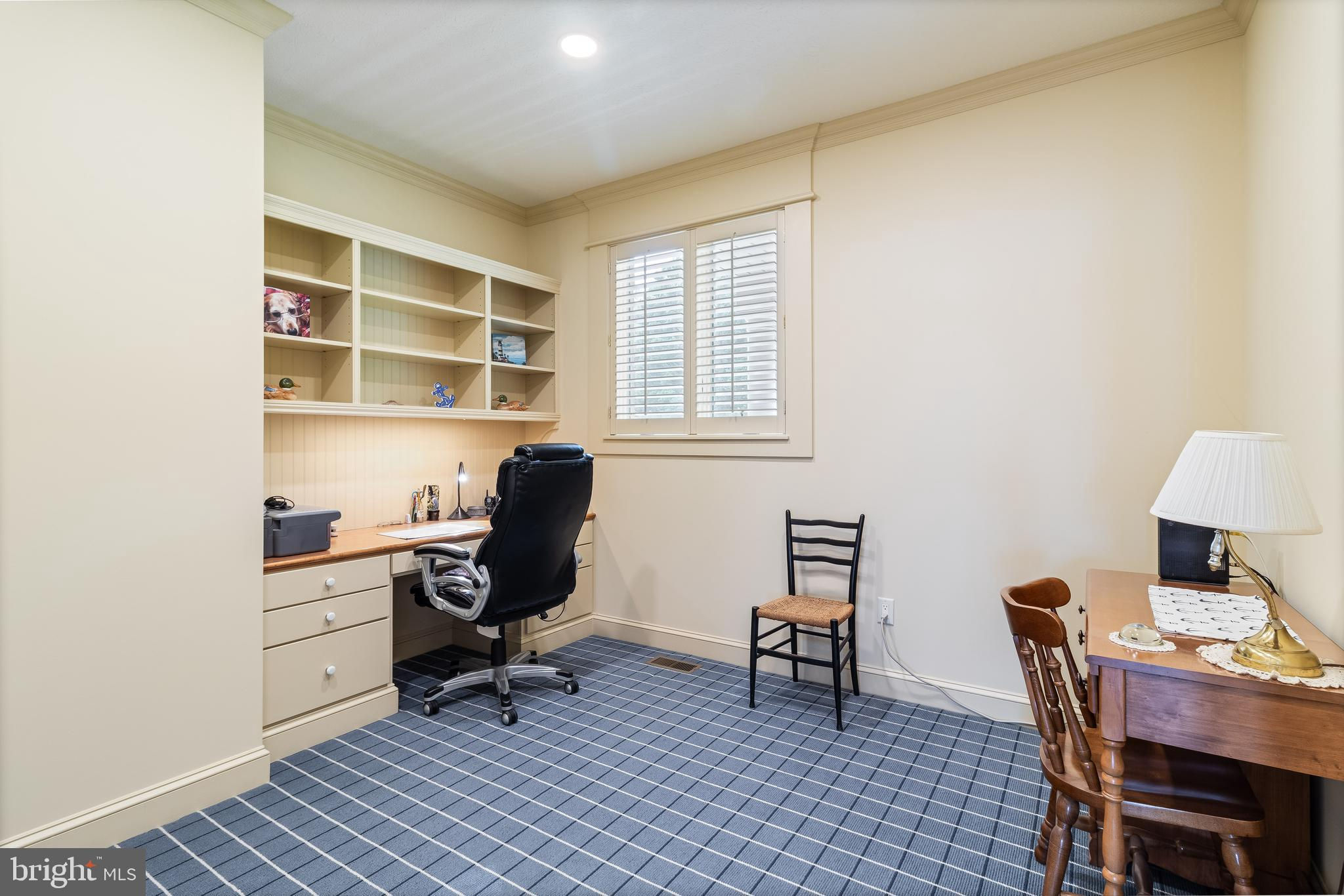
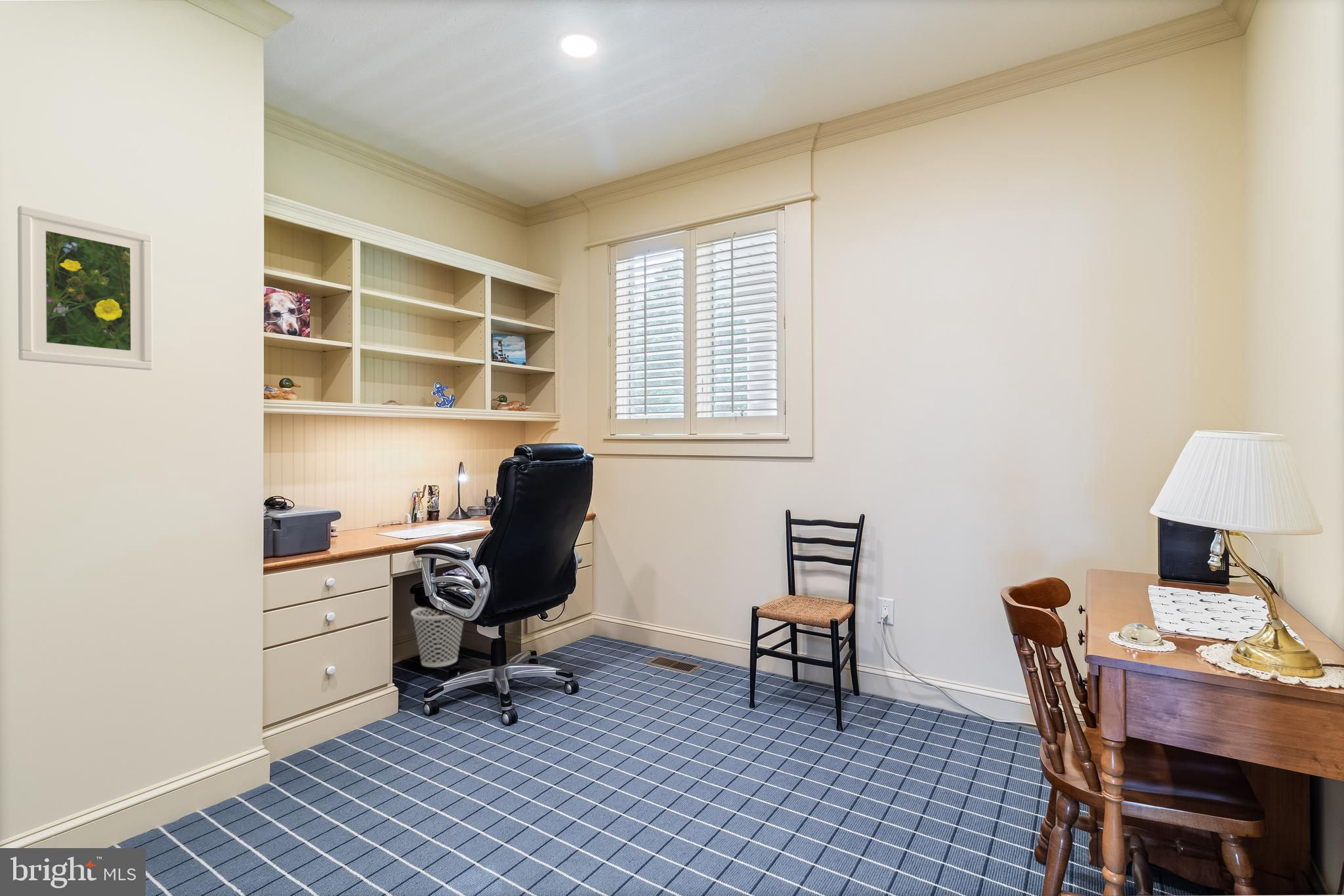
+ wastebasket (439, 635)
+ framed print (89, 293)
